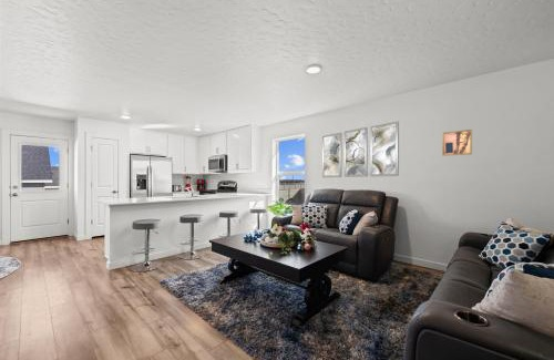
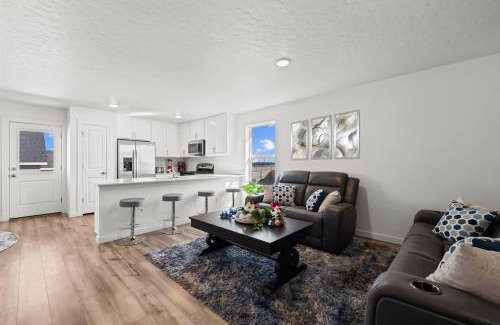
- wall art (456, 143)
